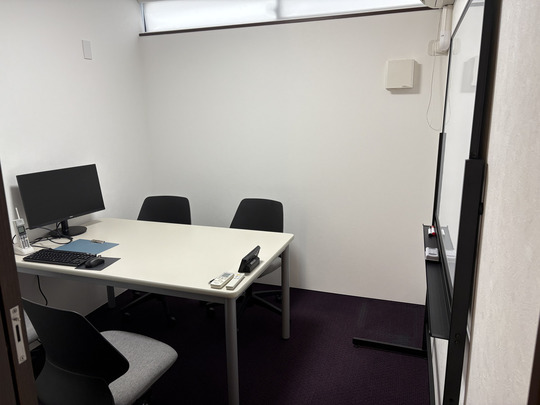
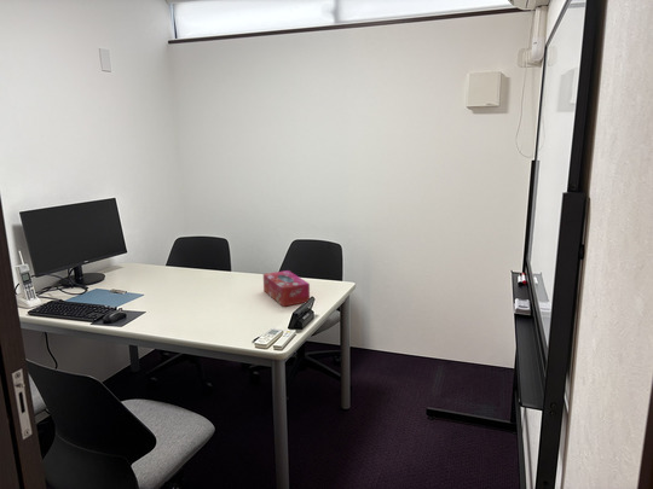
+ tissue box (285, 287)
